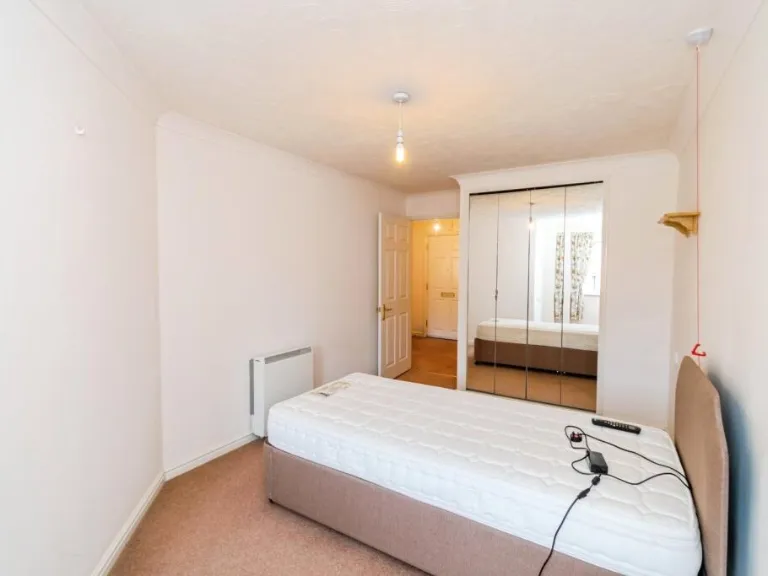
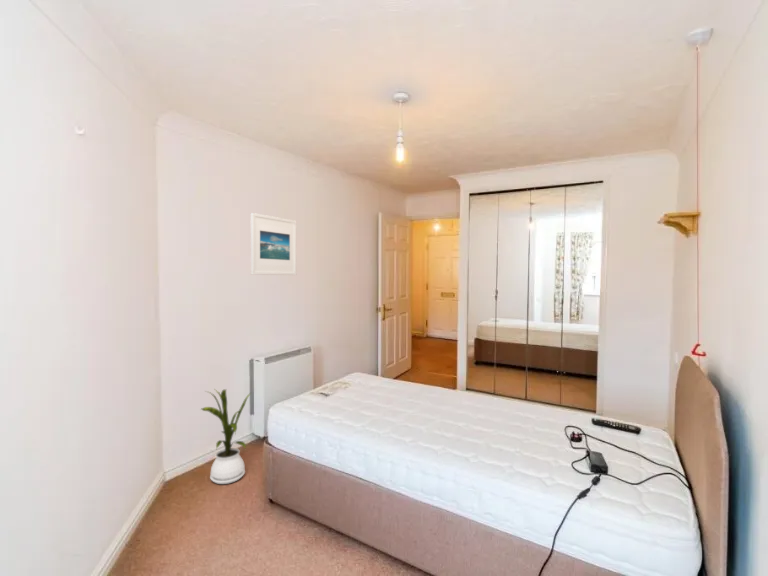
+ house plant (226, 429)
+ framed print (275, 246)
